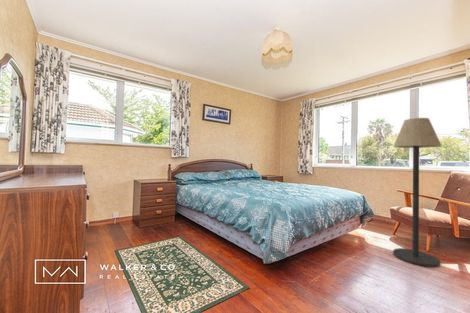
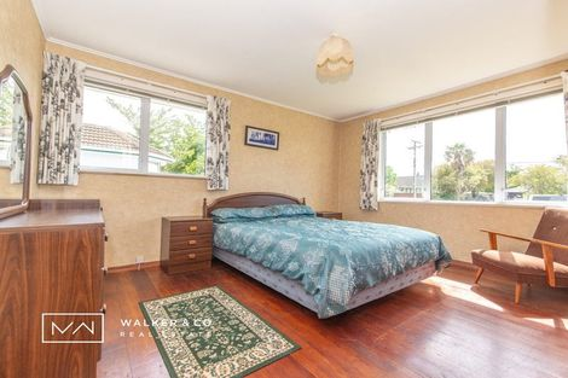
- floor lamp (415, 188)
